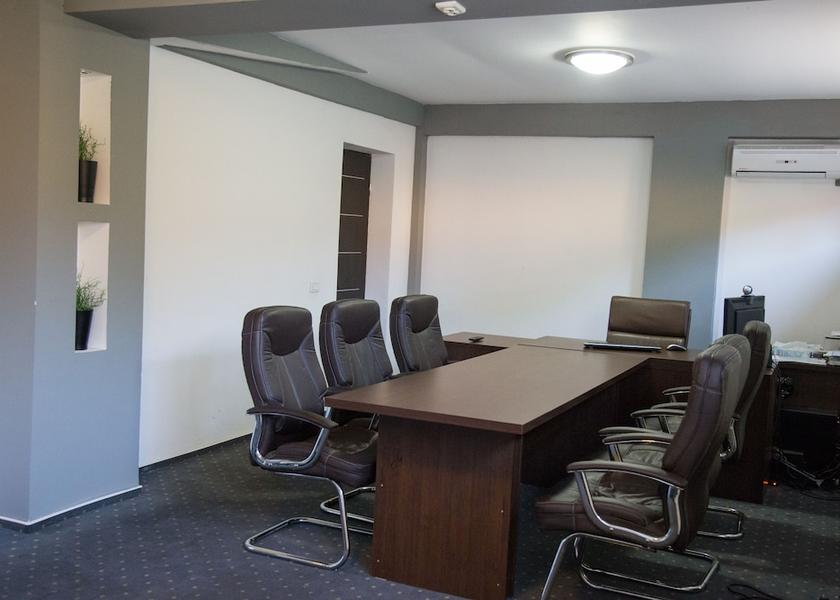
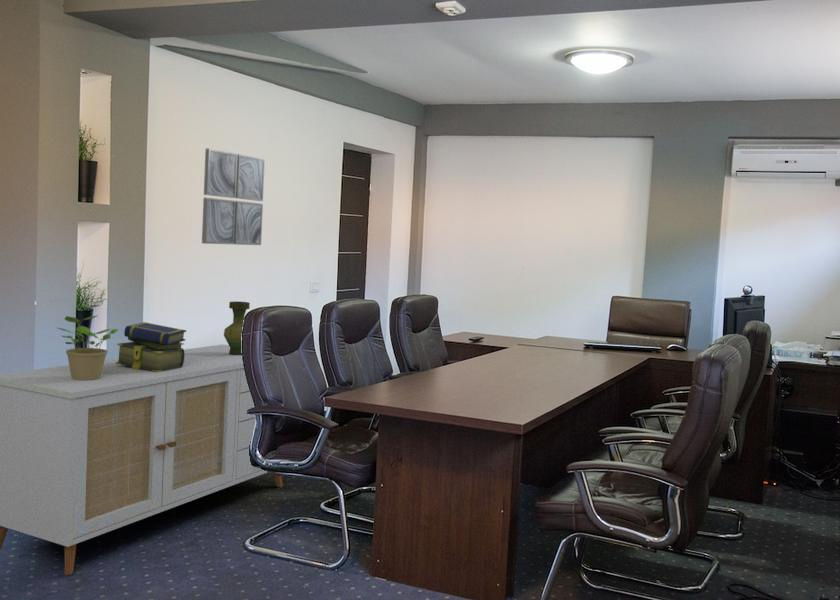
+ potted plant (83, 345)
+ sideboard (160, 439)
+ stack of books (154, 345)
+ vase (238, 327)
+ wall art (233, 200)
